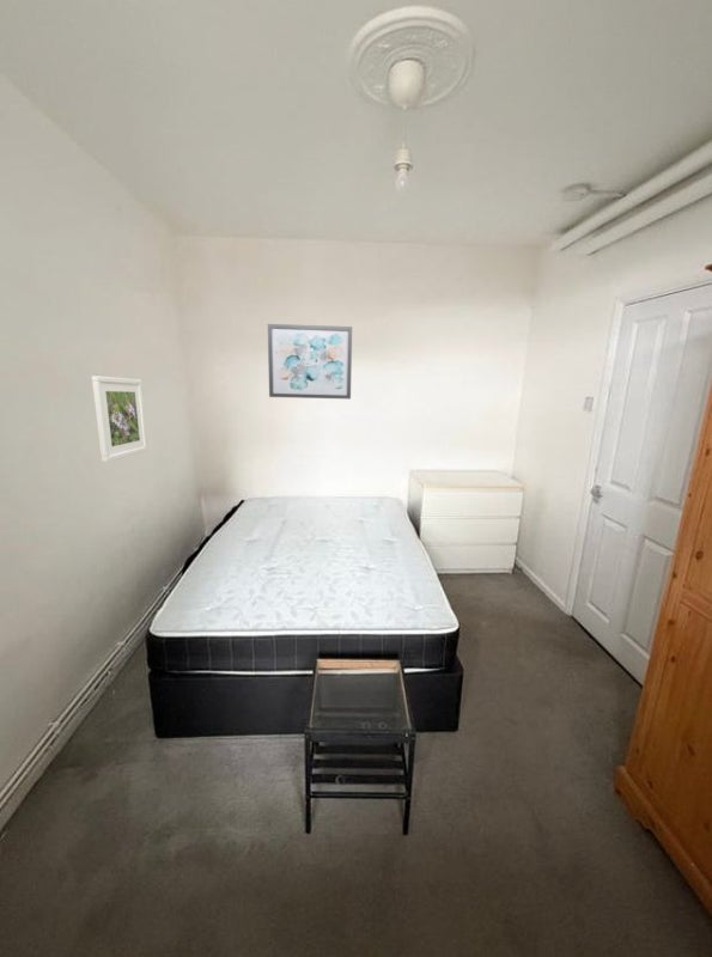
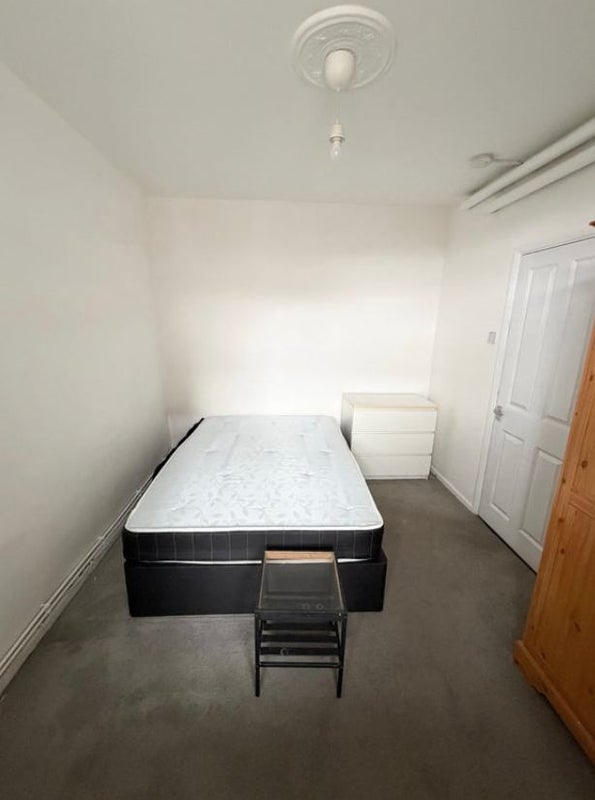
- wall art (310, 362)
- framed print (122, 417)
